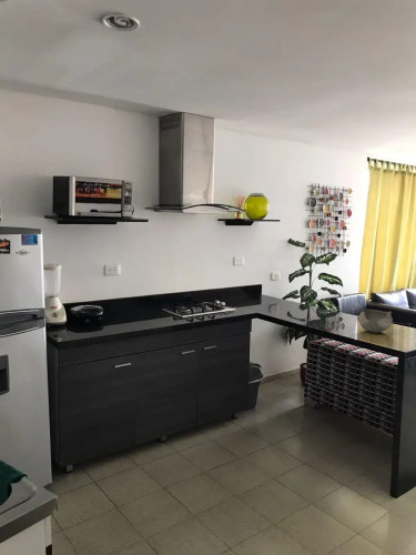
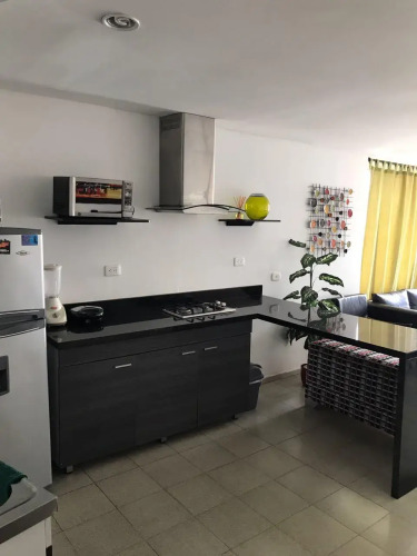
- bowl (375, 320)
